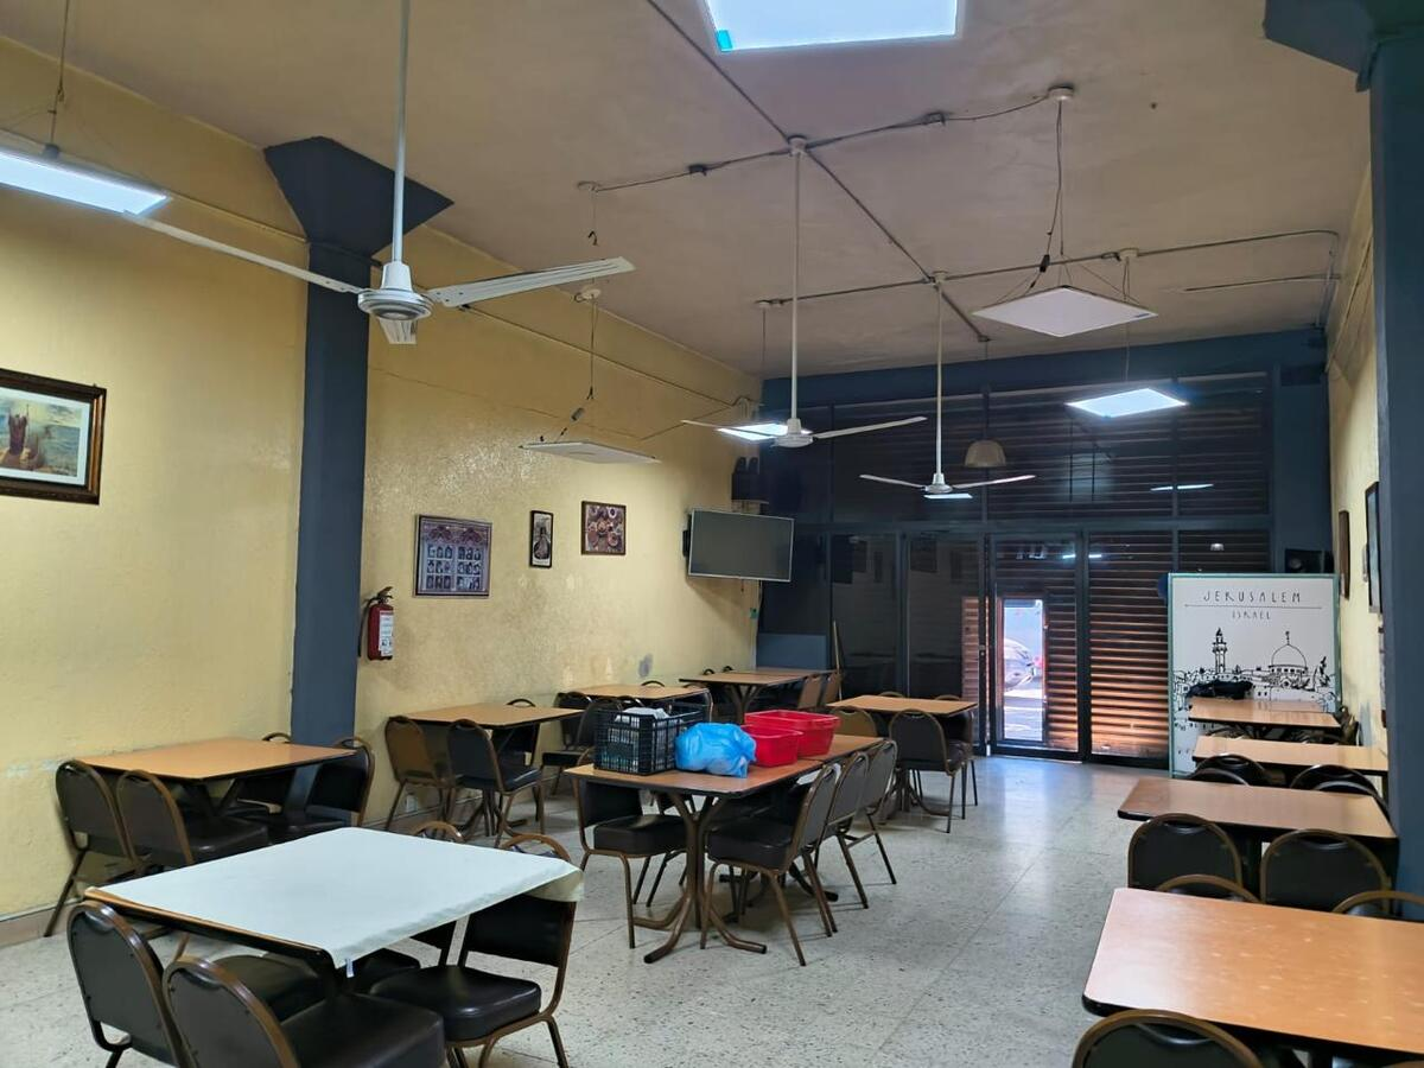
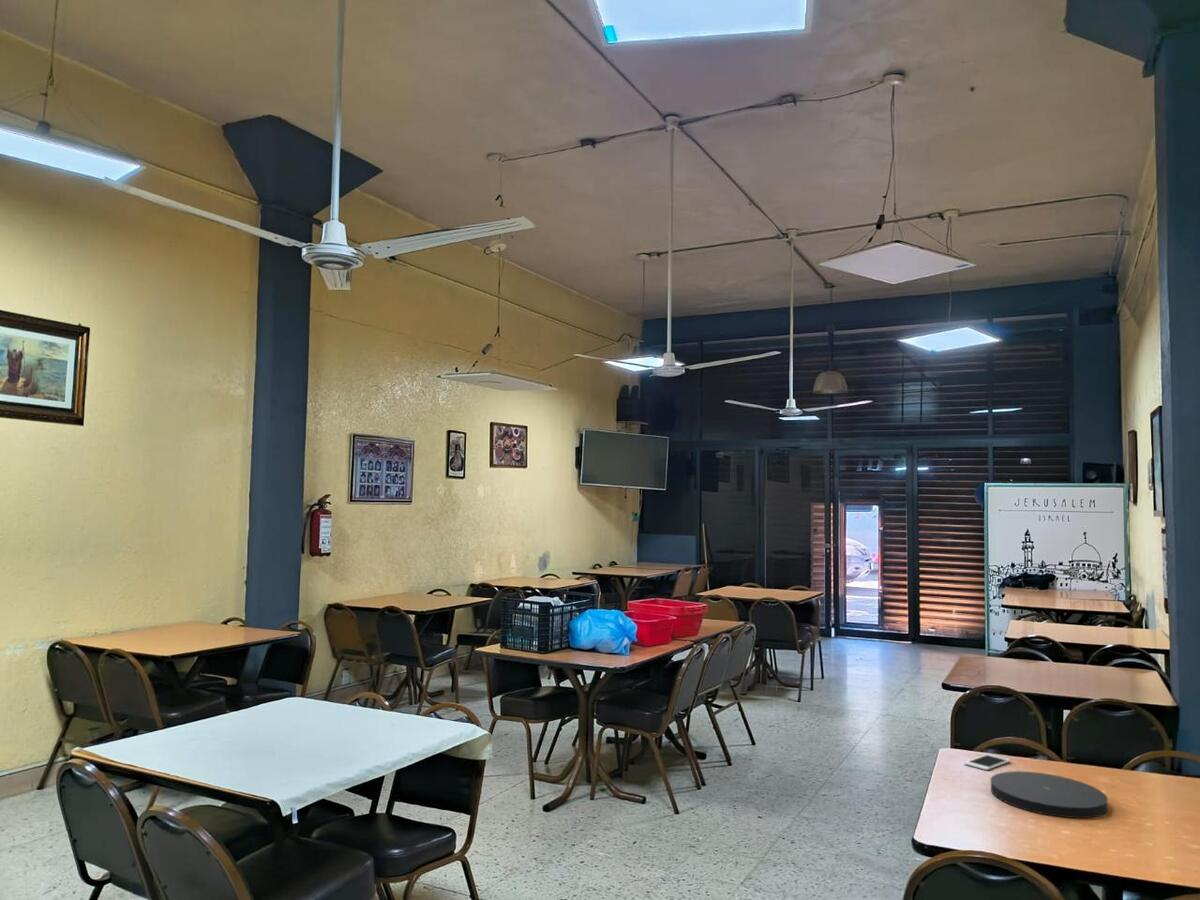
+ plate (1047, 793)
+ cell phone (987, 762)
